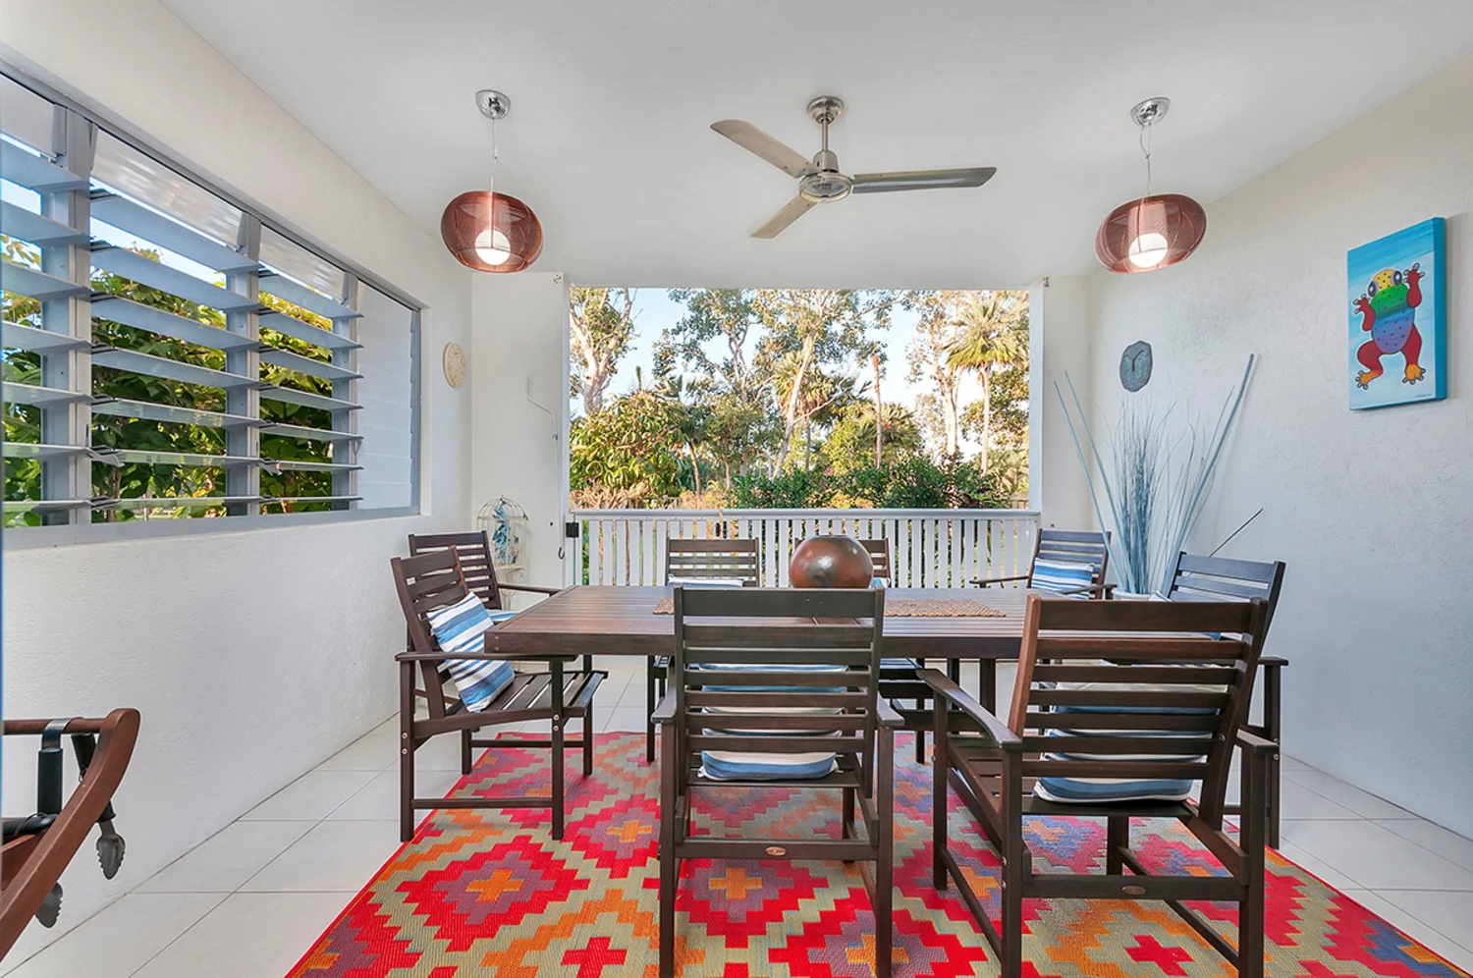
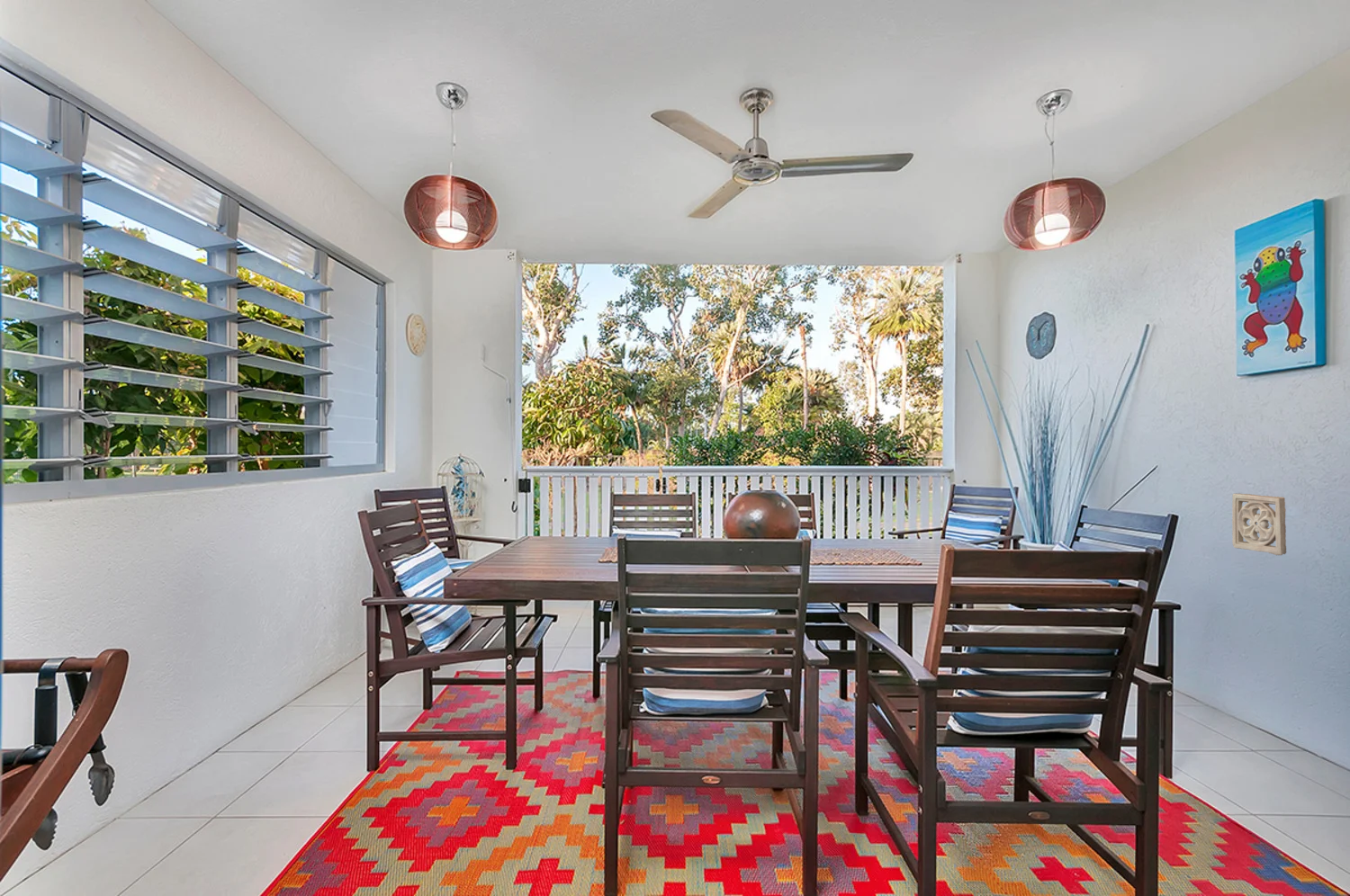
+ wall ornament (1257, 524)
